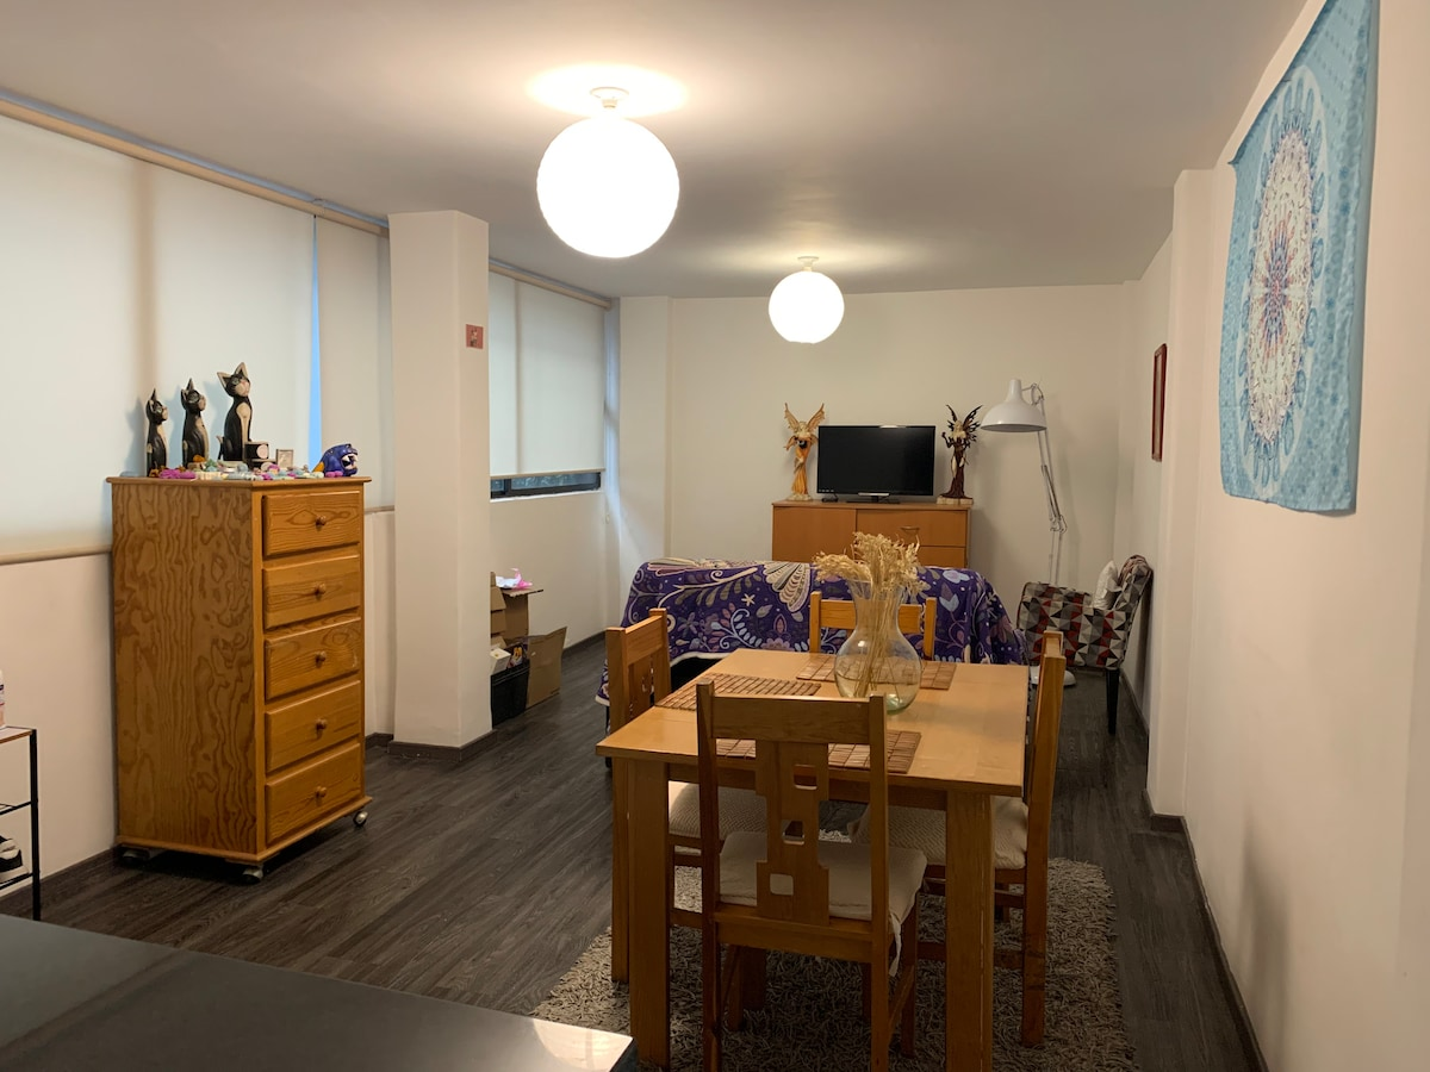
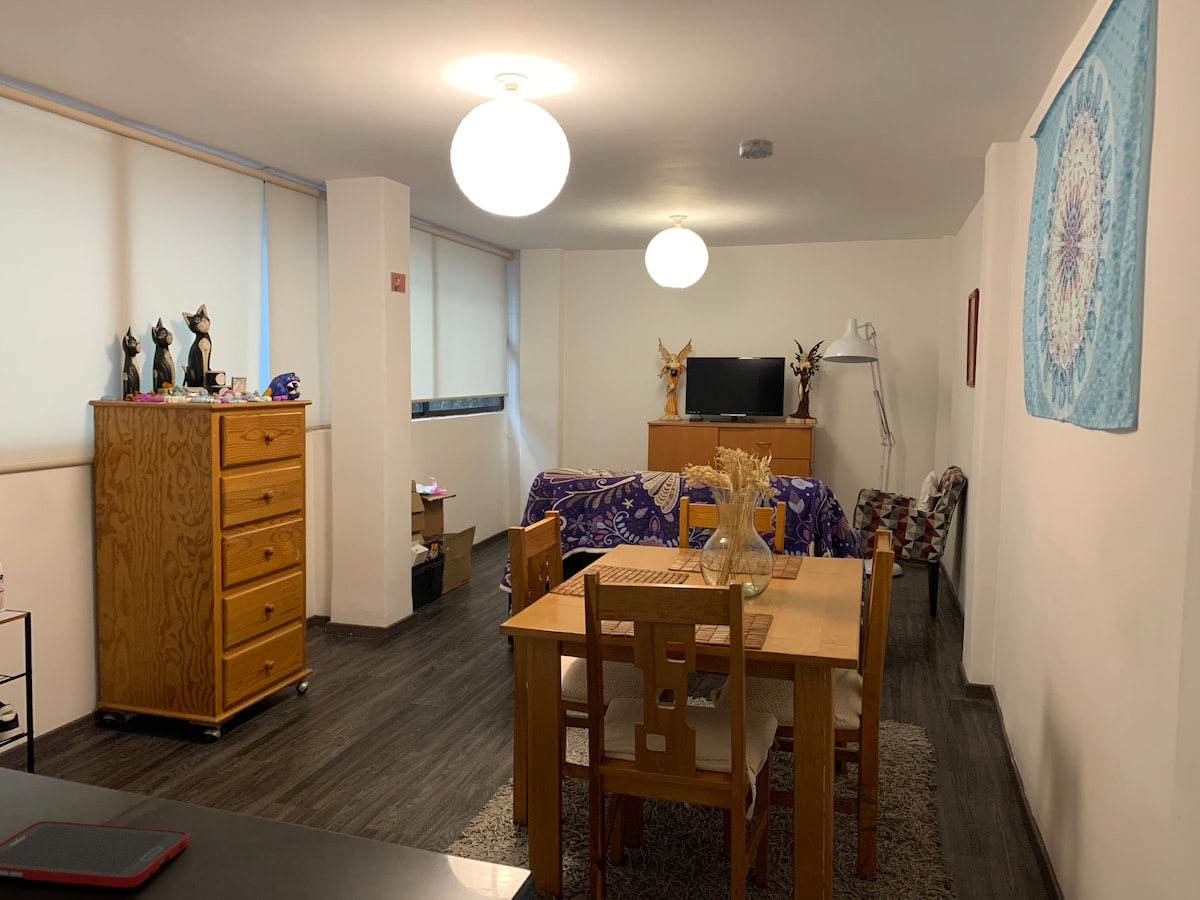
+ cell phone (83, 853)
+ smoke detector (756, 148)
